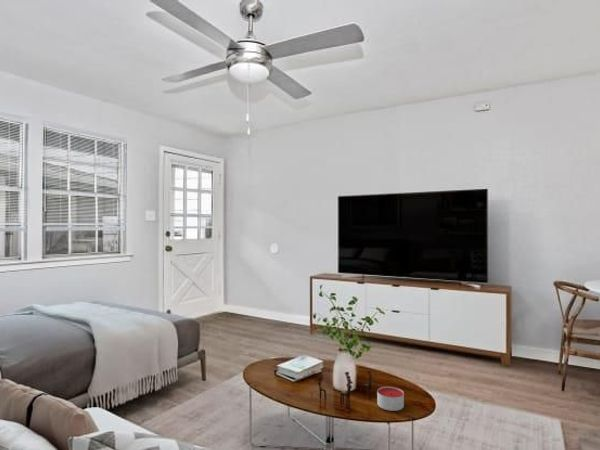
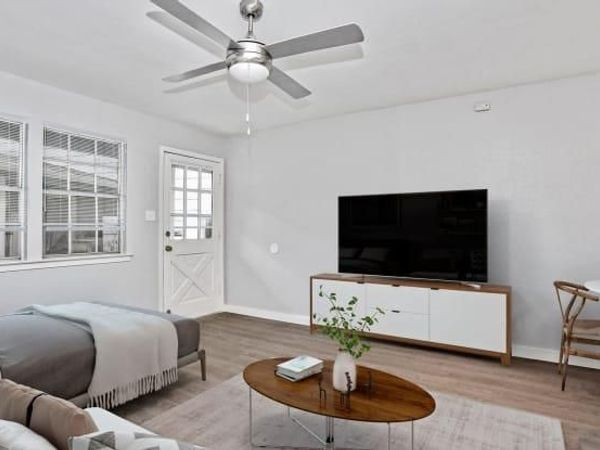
- candle (390, 397)
